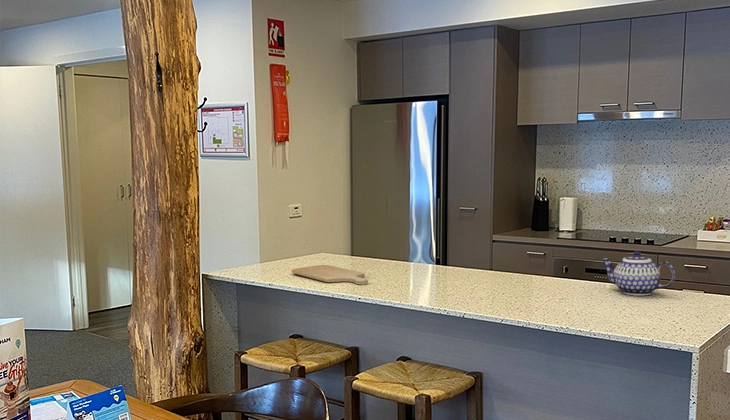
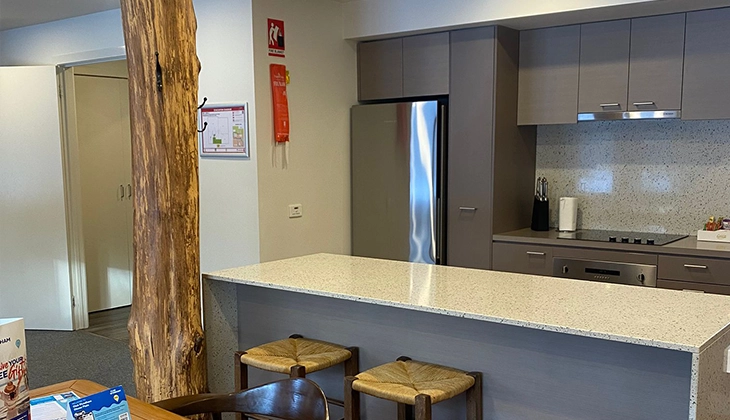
- teapot (637, 272)
- chopping board (335, 274)
